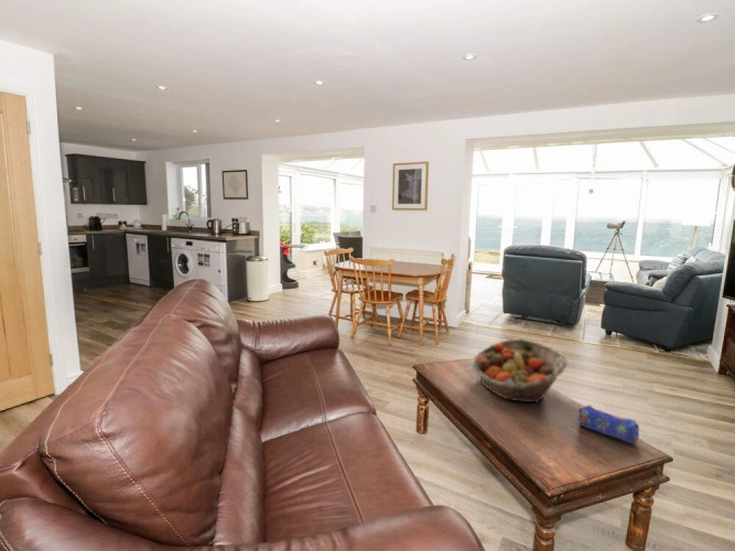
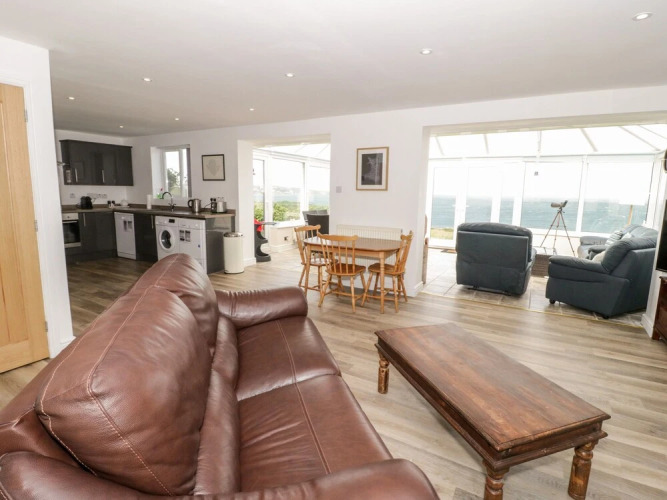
- pencil case (607, 423)
- fruit basket (516, 368)
